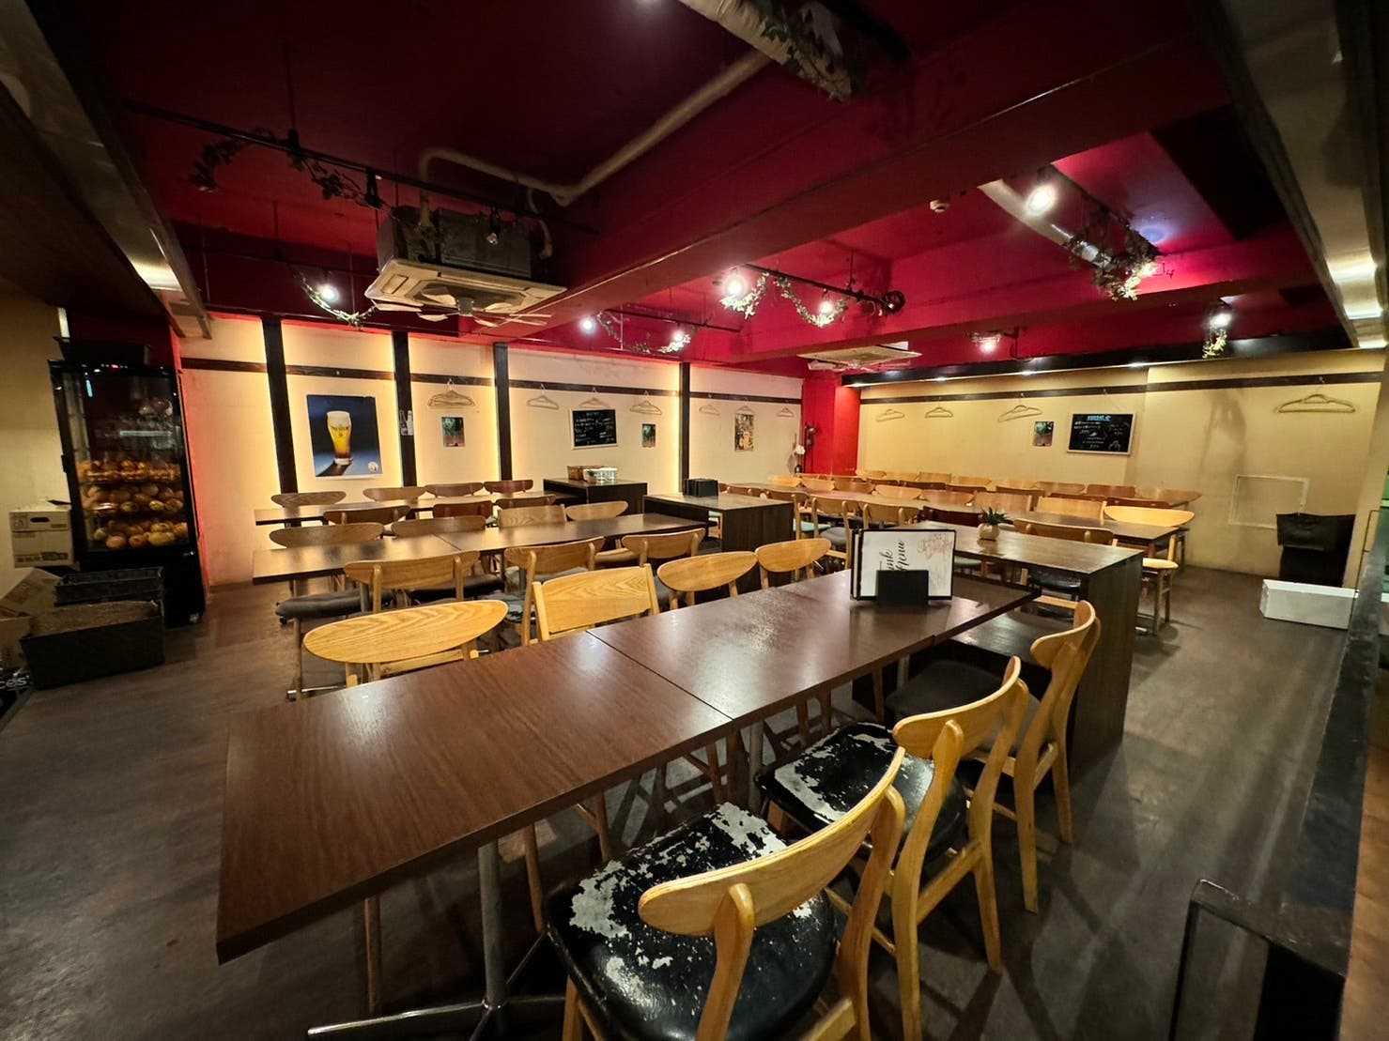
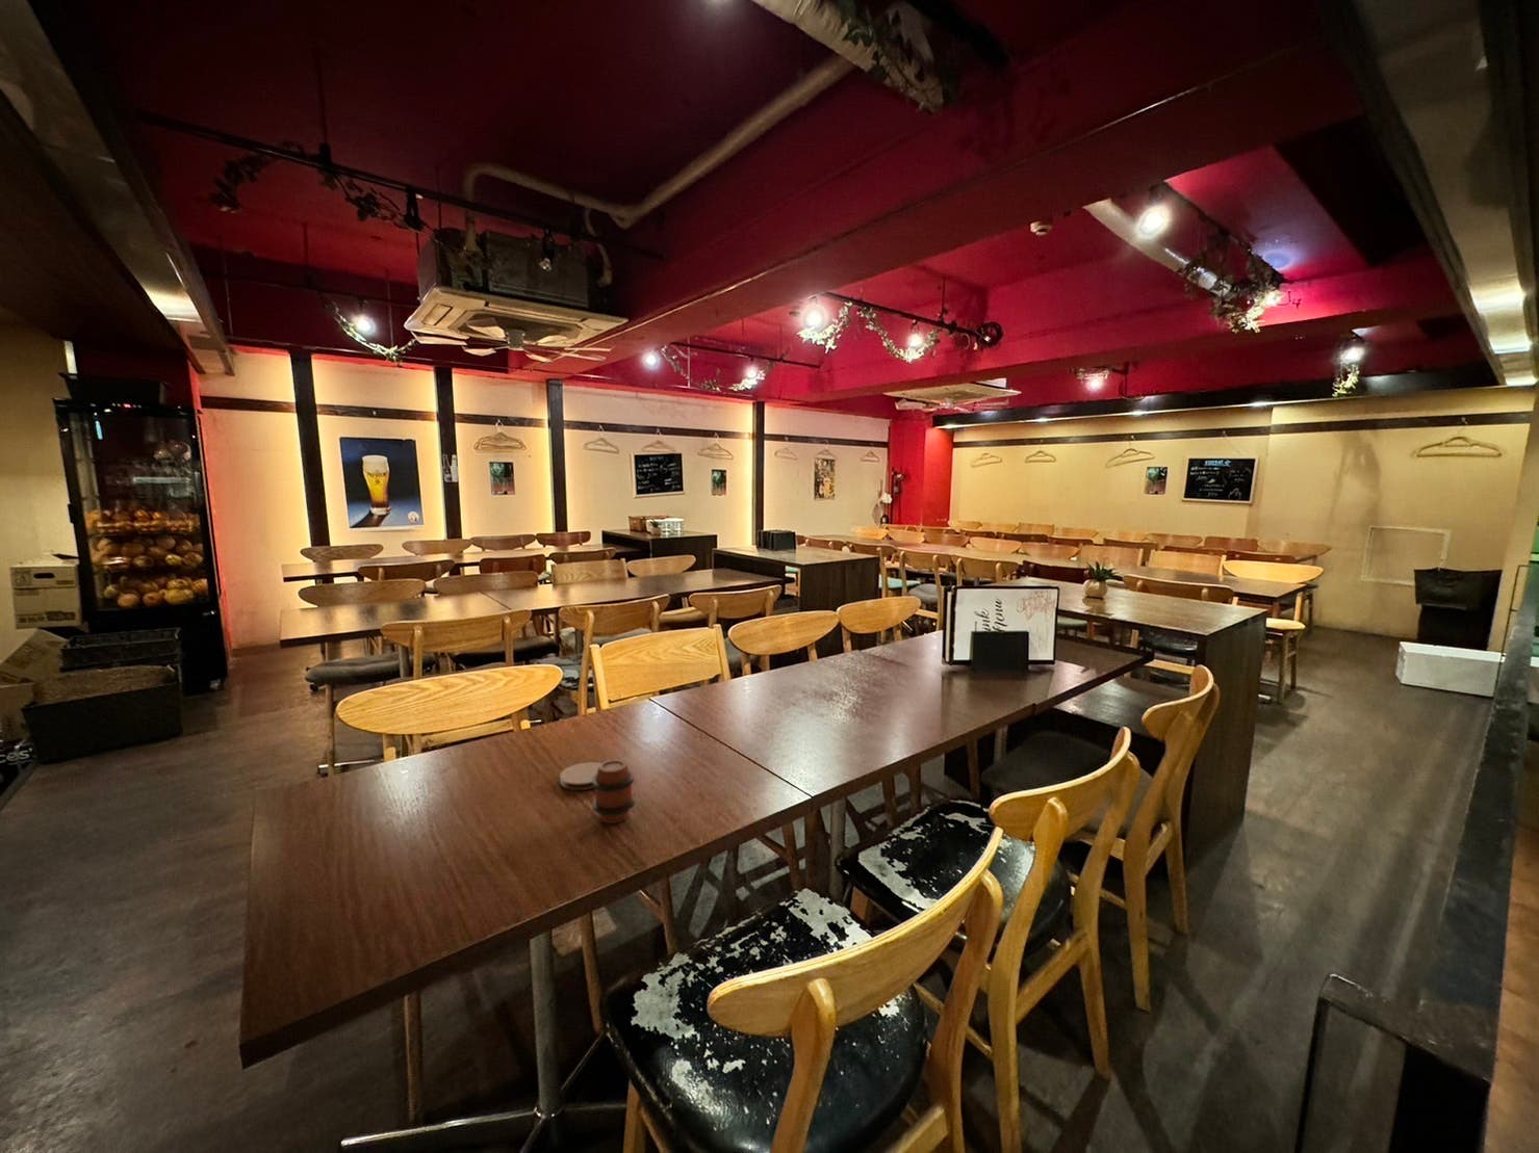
+ coaster (585, 775)
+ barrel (613, 790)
